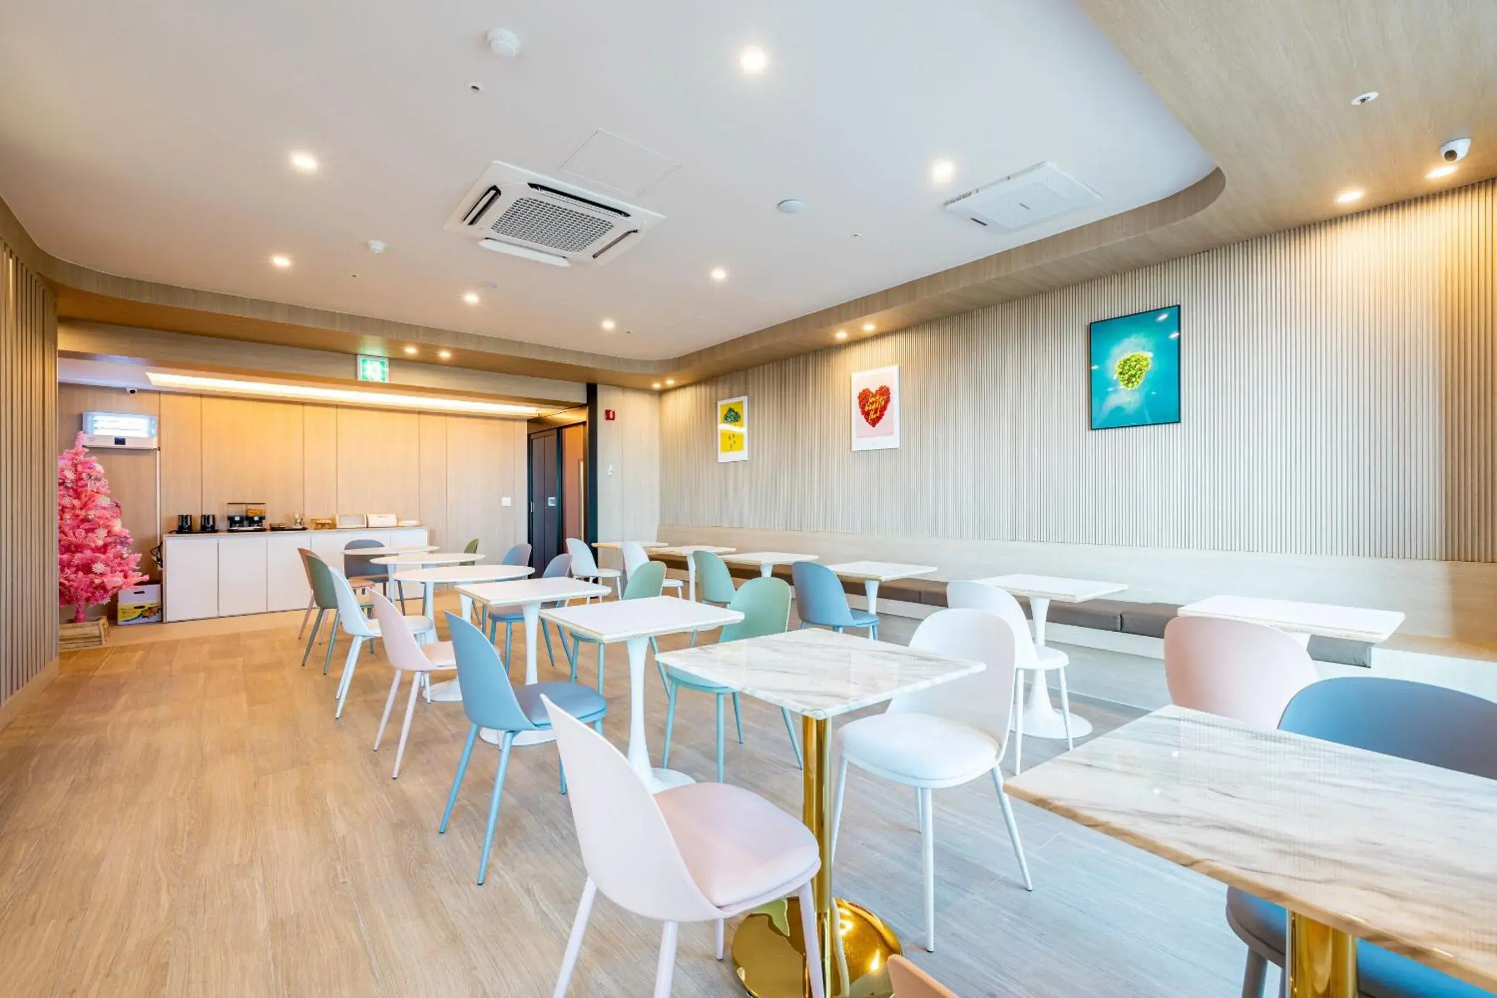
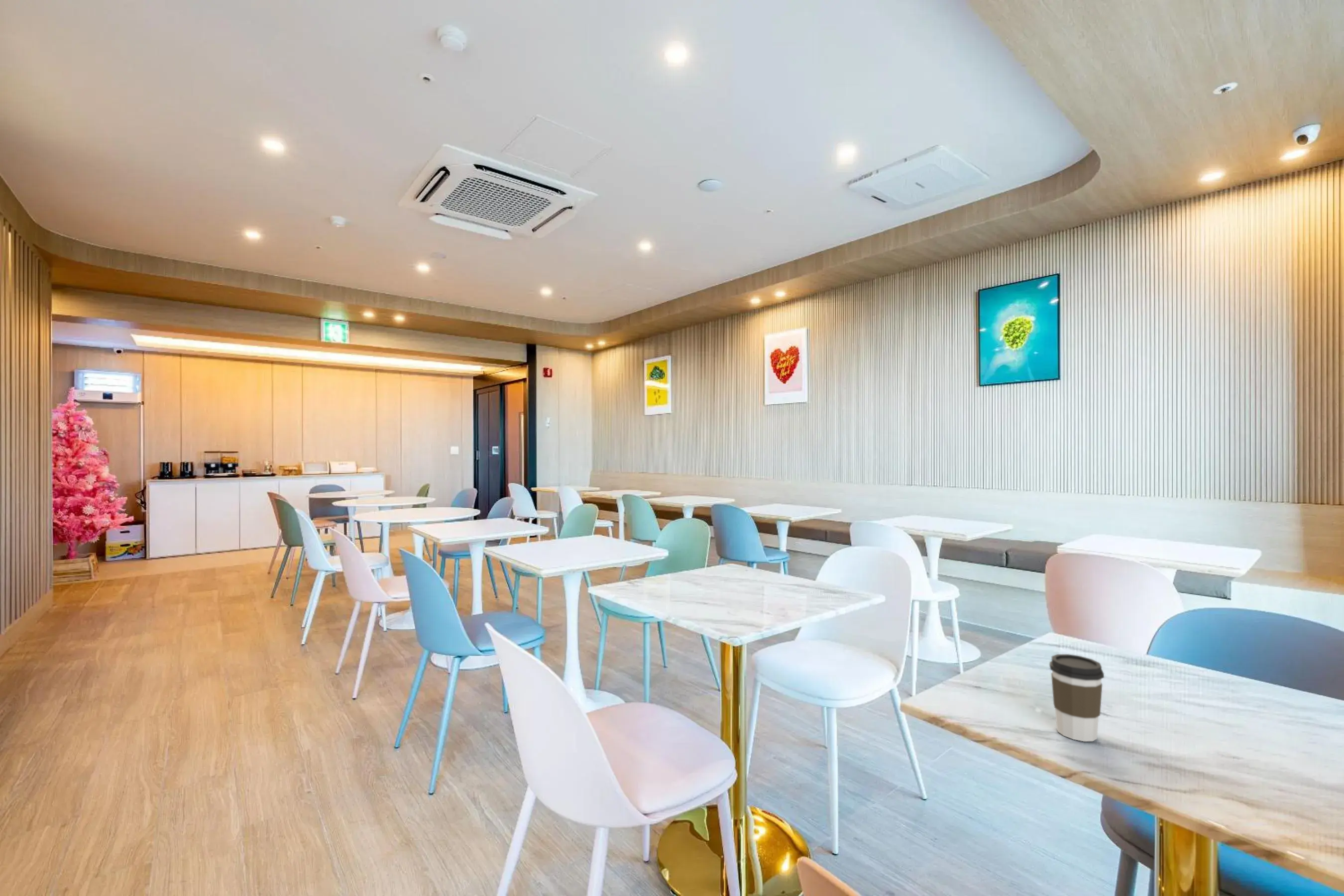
+ coffee cup (1076, 697)
